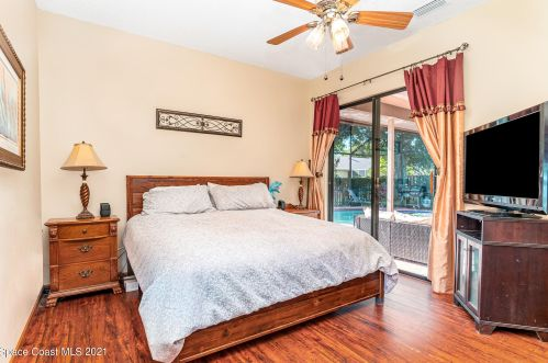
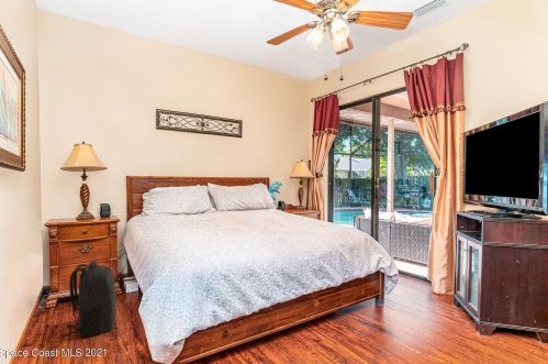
+ backpack (90, 294)
